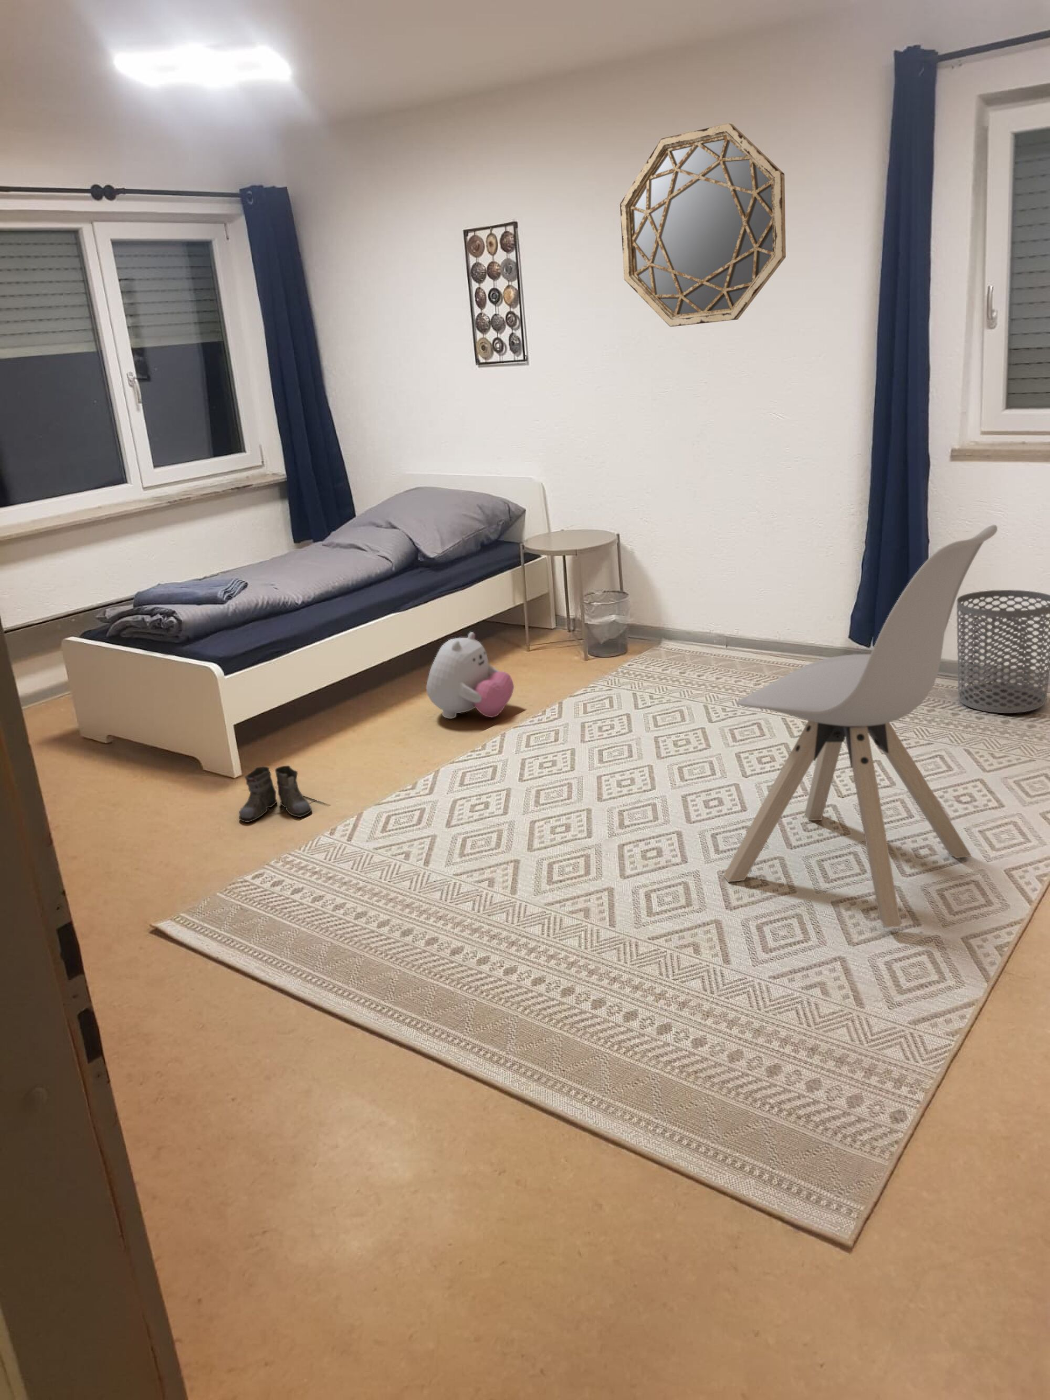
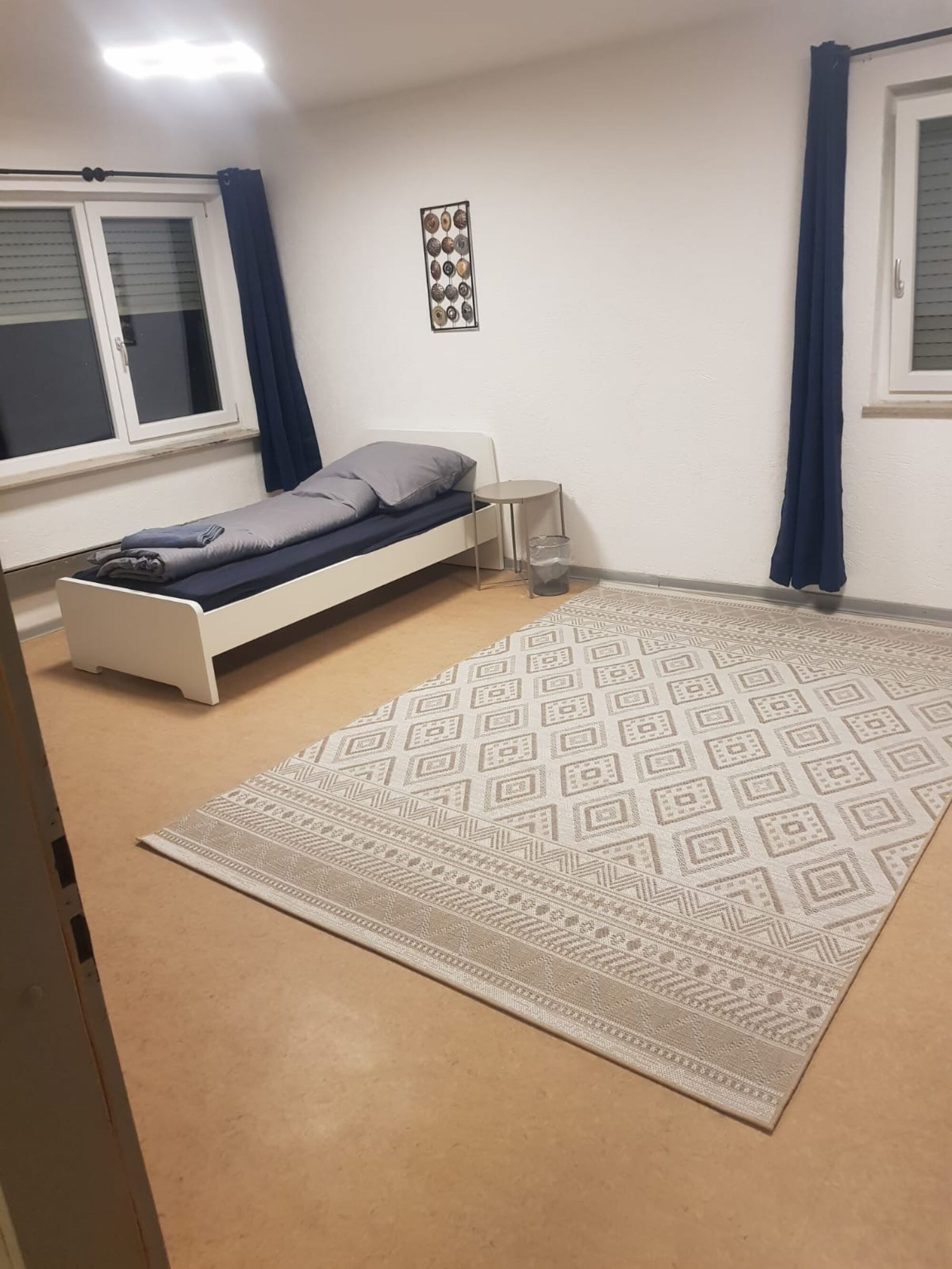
- chair (858, 708)
- home mirror (700, 229)
- plush toy (468, 676)
- waste bin (1004, 651)
- boots (271, 792)
